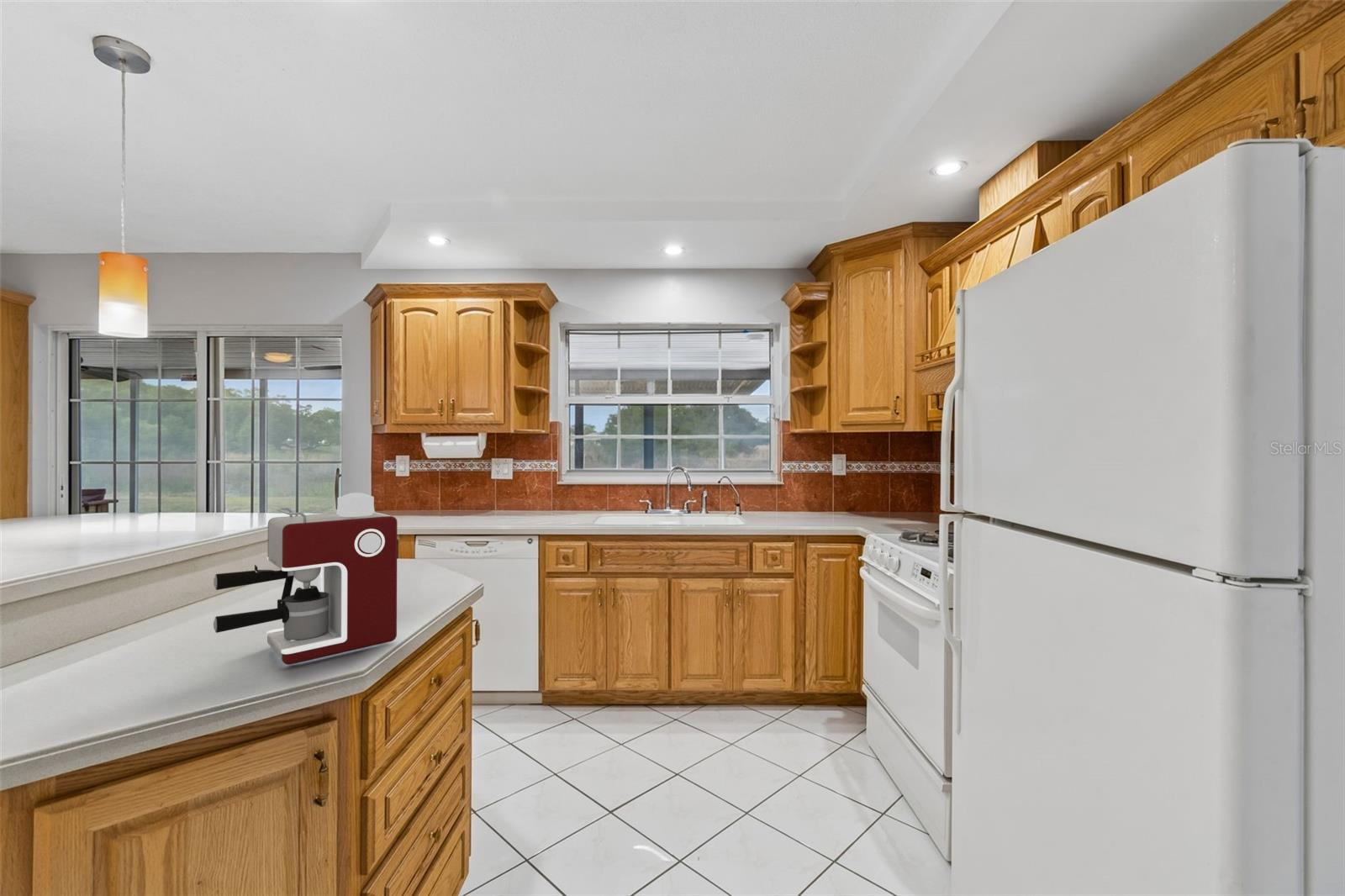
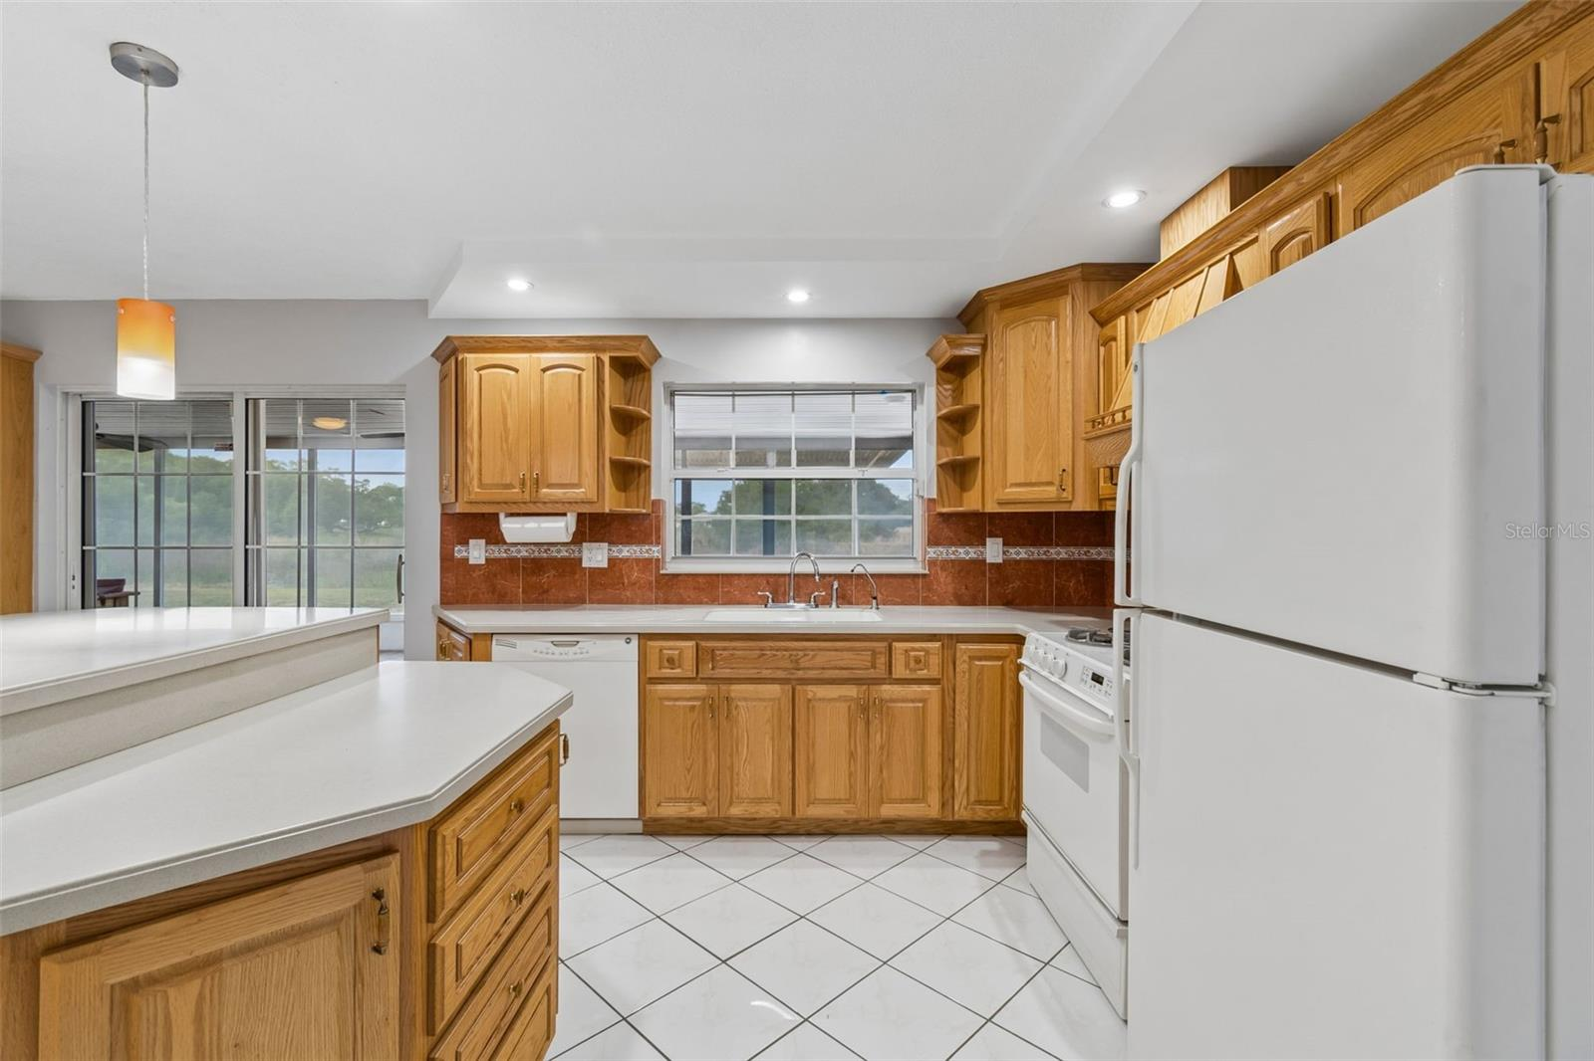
- coffee maker (307, 572)
